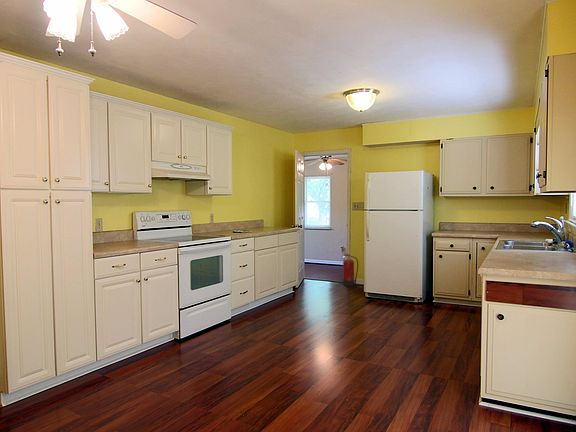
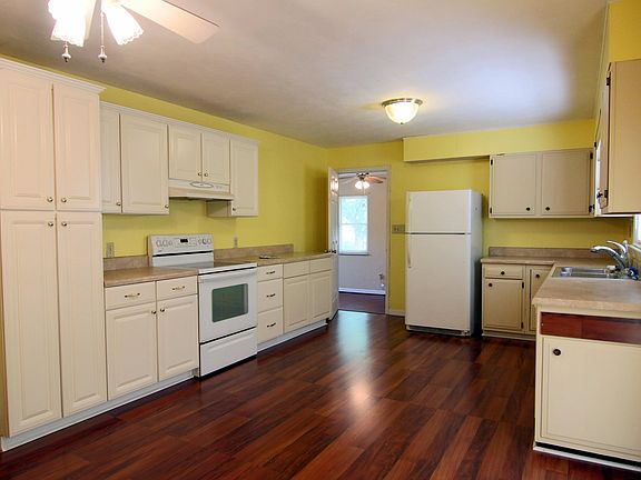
- fire extinguisher (350, 268)
